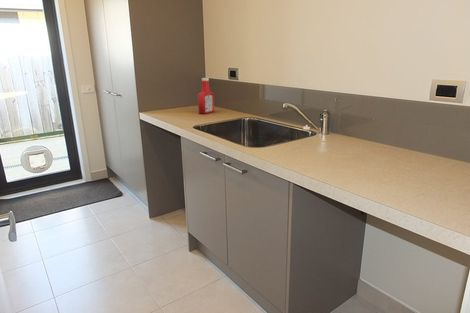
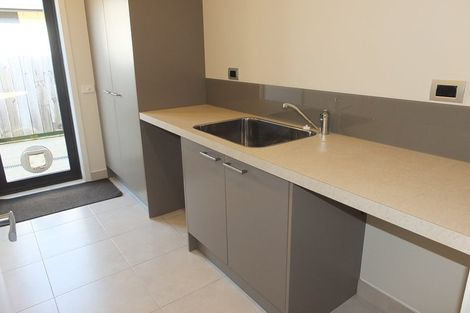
- soap bottle (205, 95)
